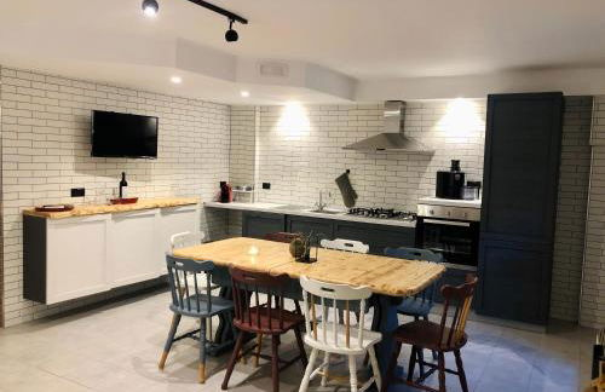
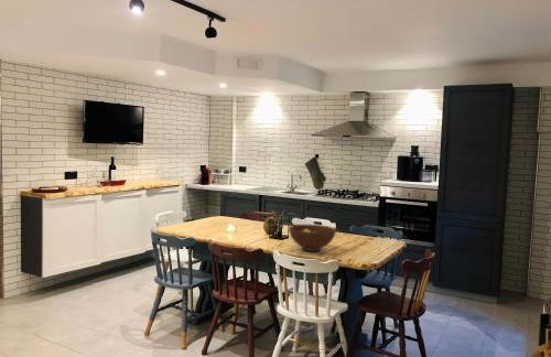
+ fruit bowl (311, 238)
